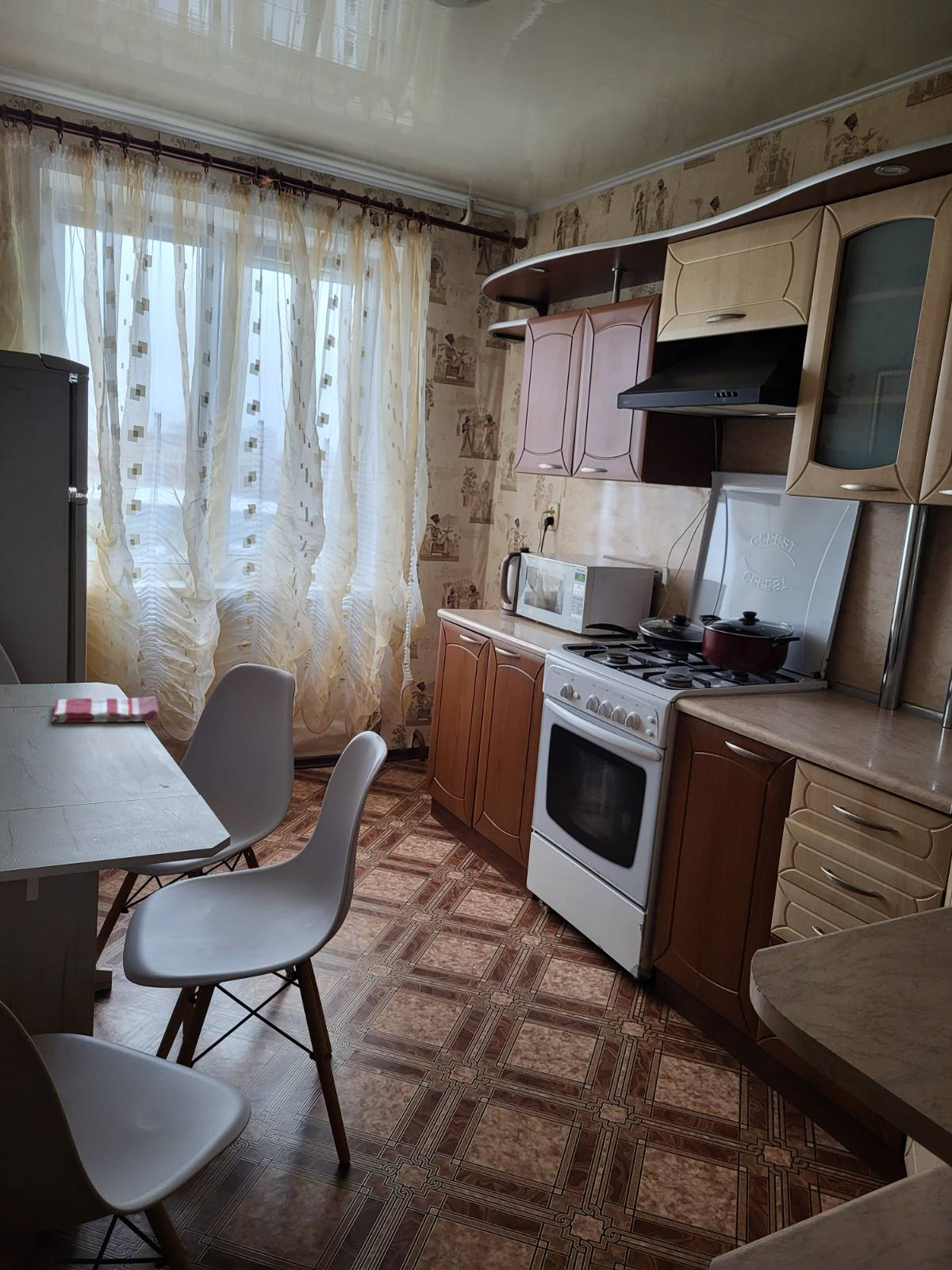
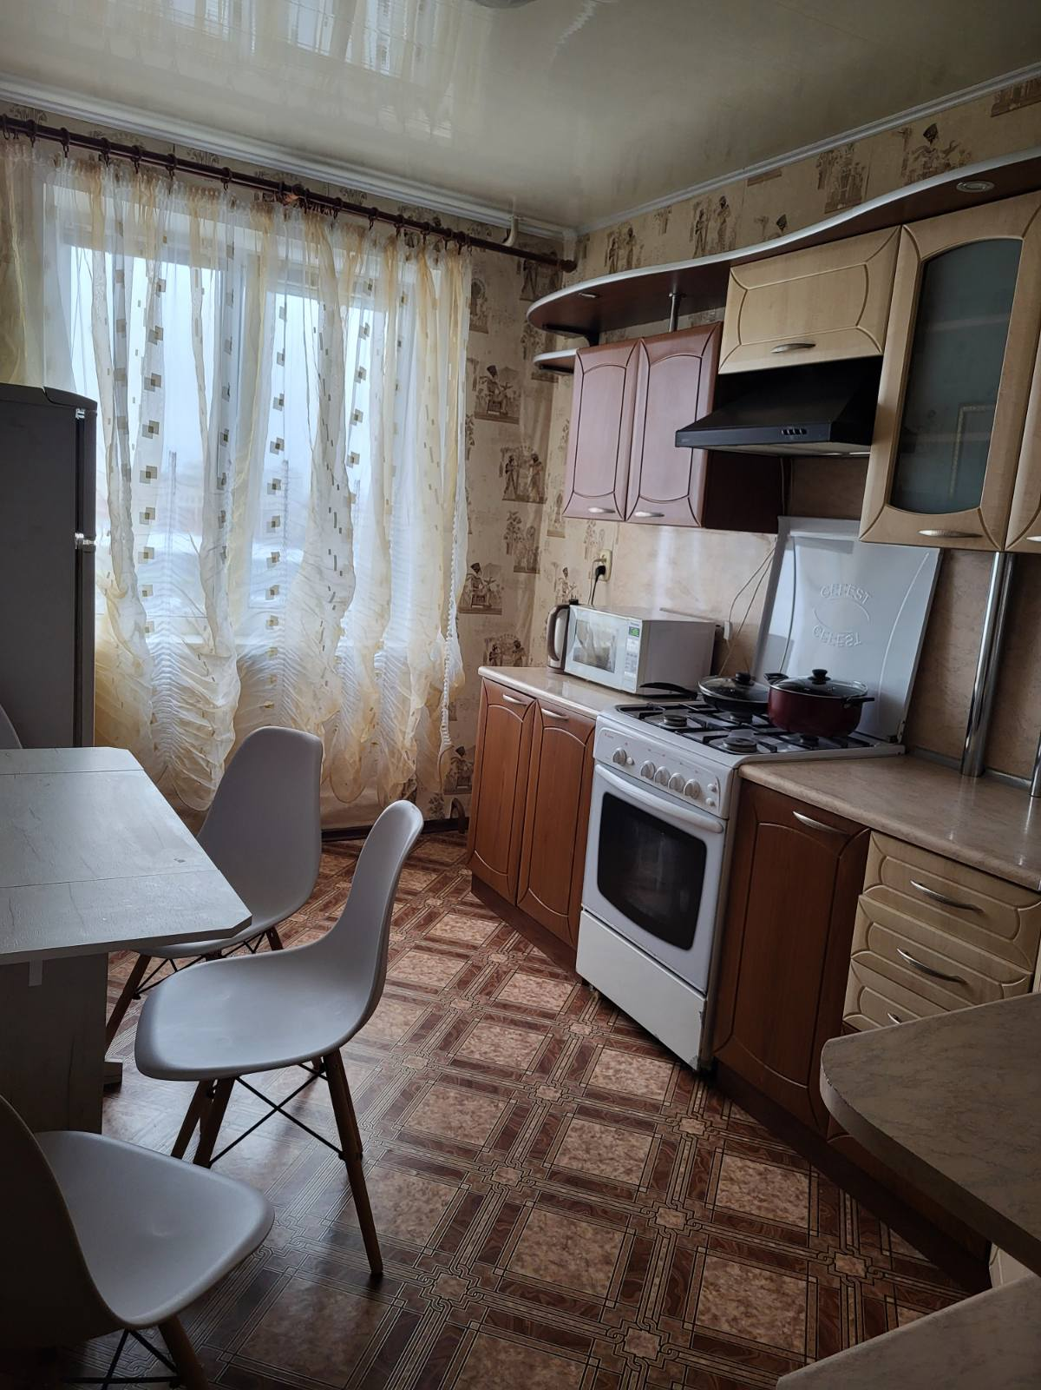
- dish towel (106, 707)
